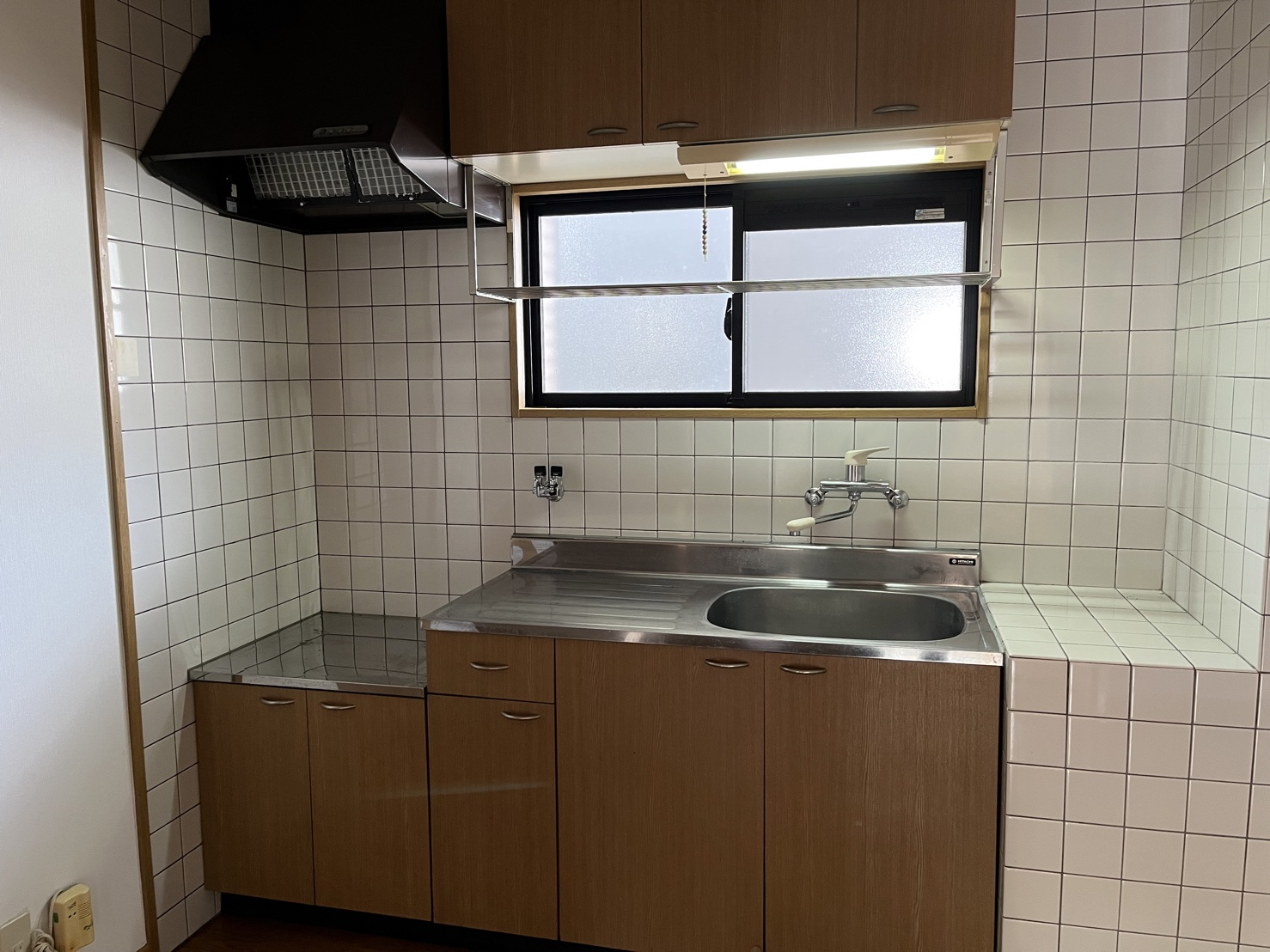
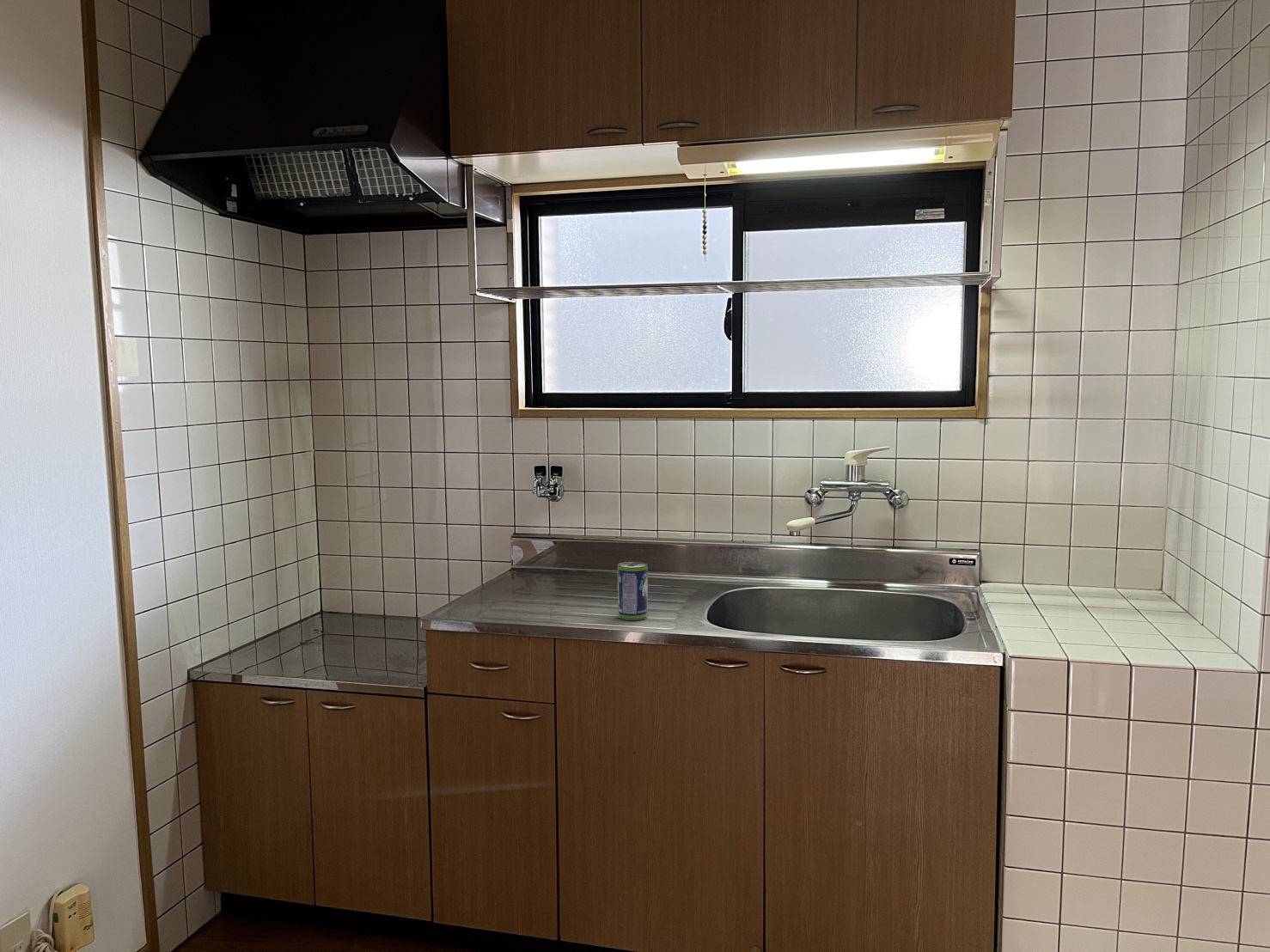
+ beverage can (632, 590)
